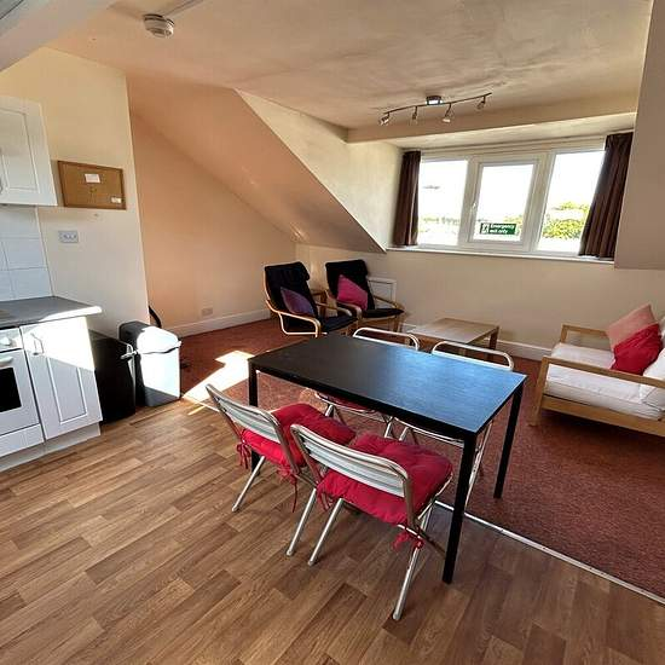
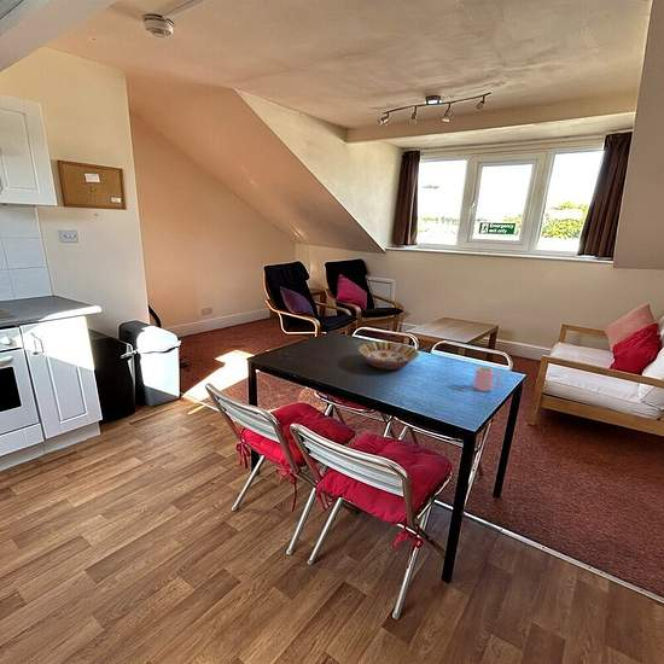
+ serving bowl (386, 357)
+ cup (487, 379)
